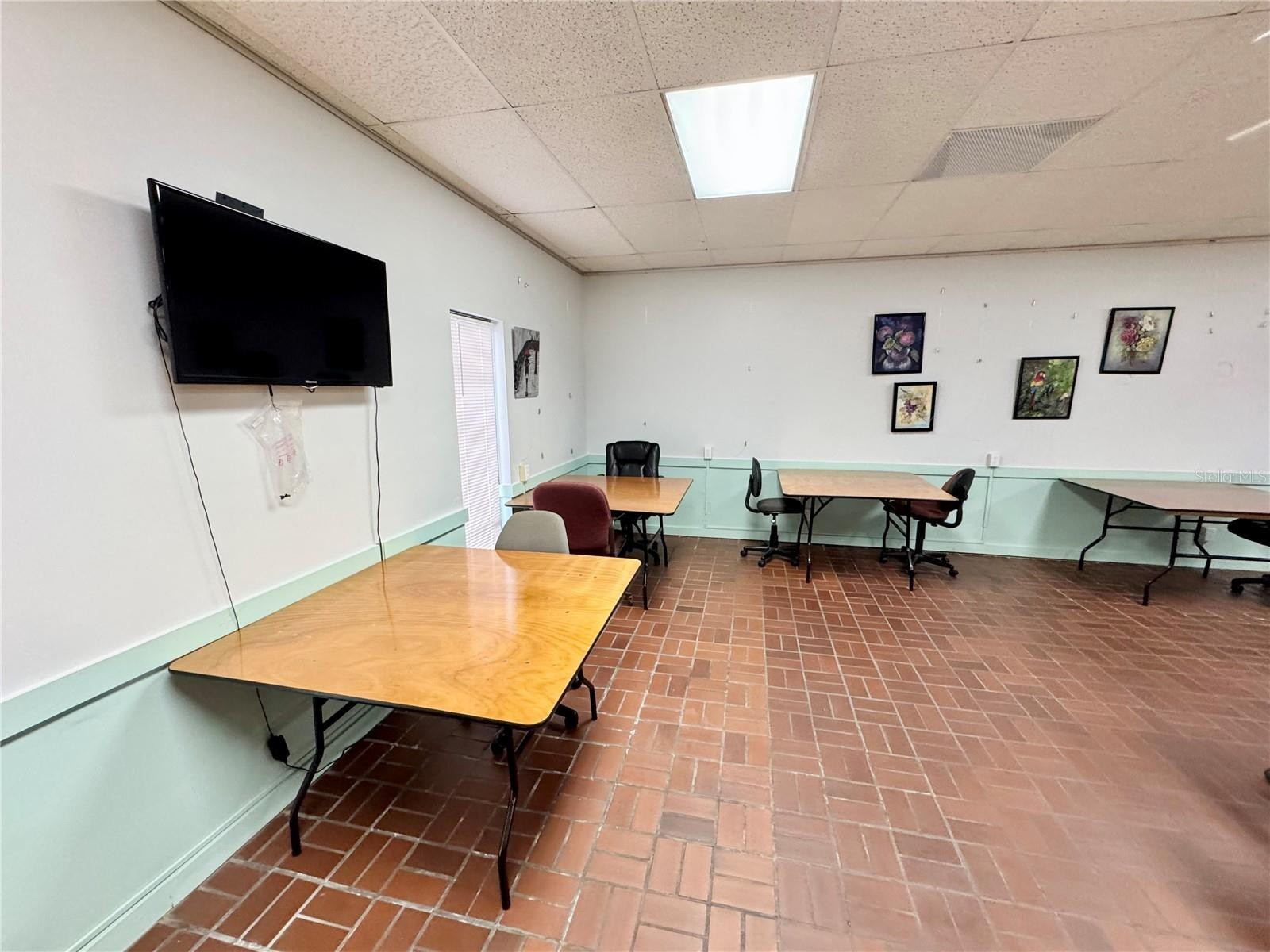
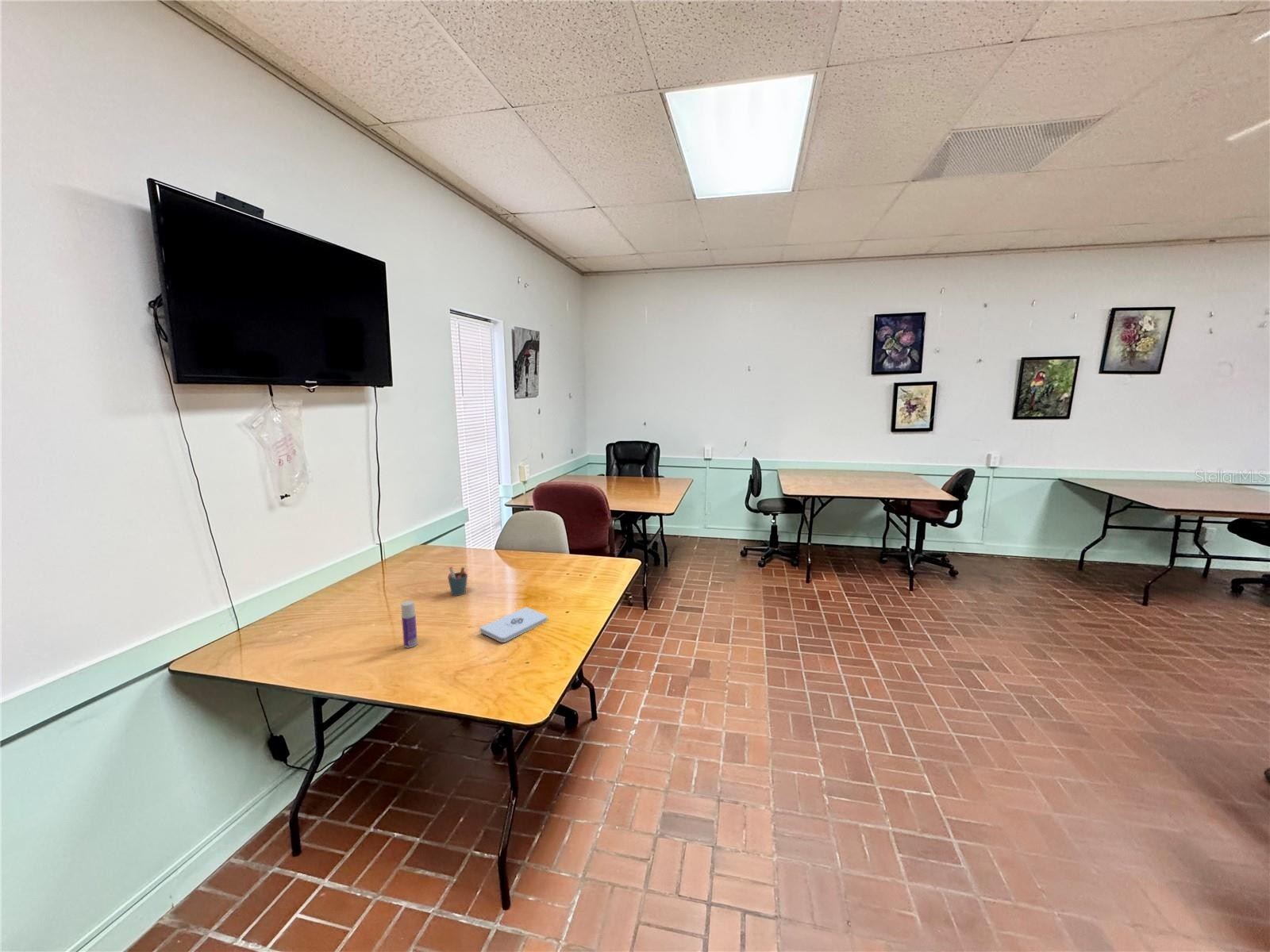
+ notepad (515, 624)
+ bottle (409, 624)
+ pen holder (457, 579)
